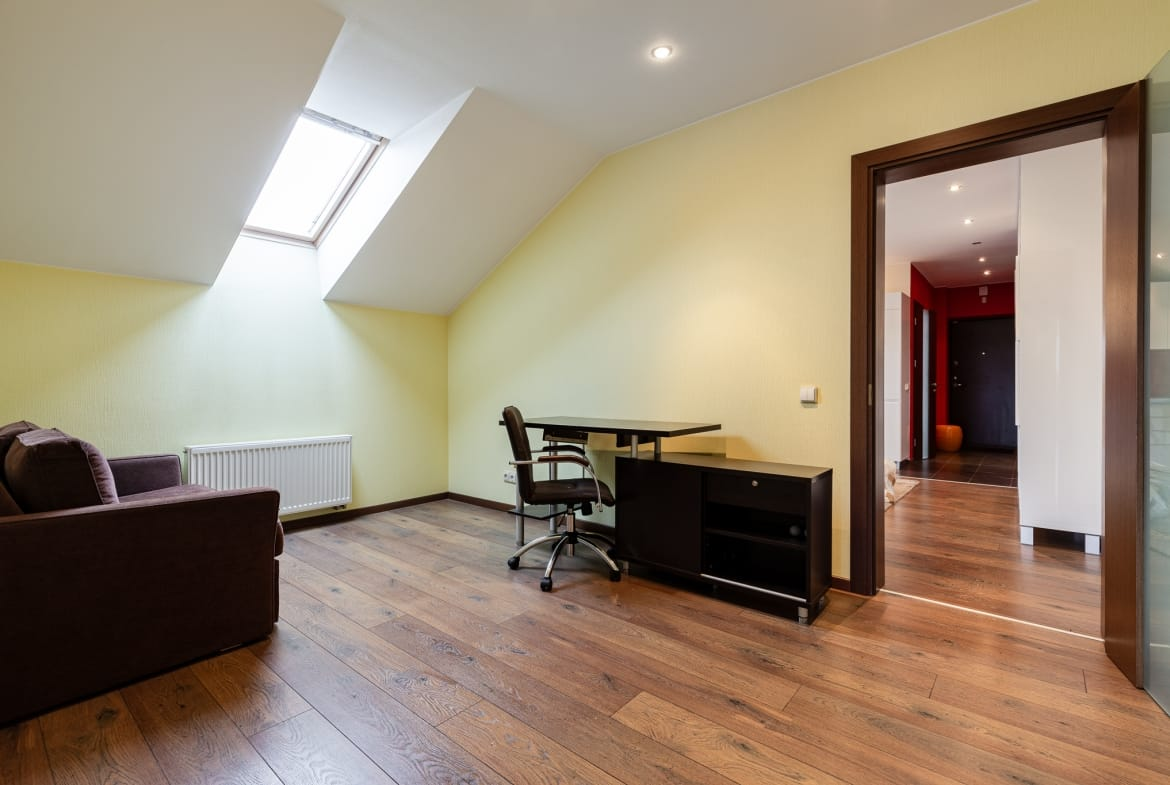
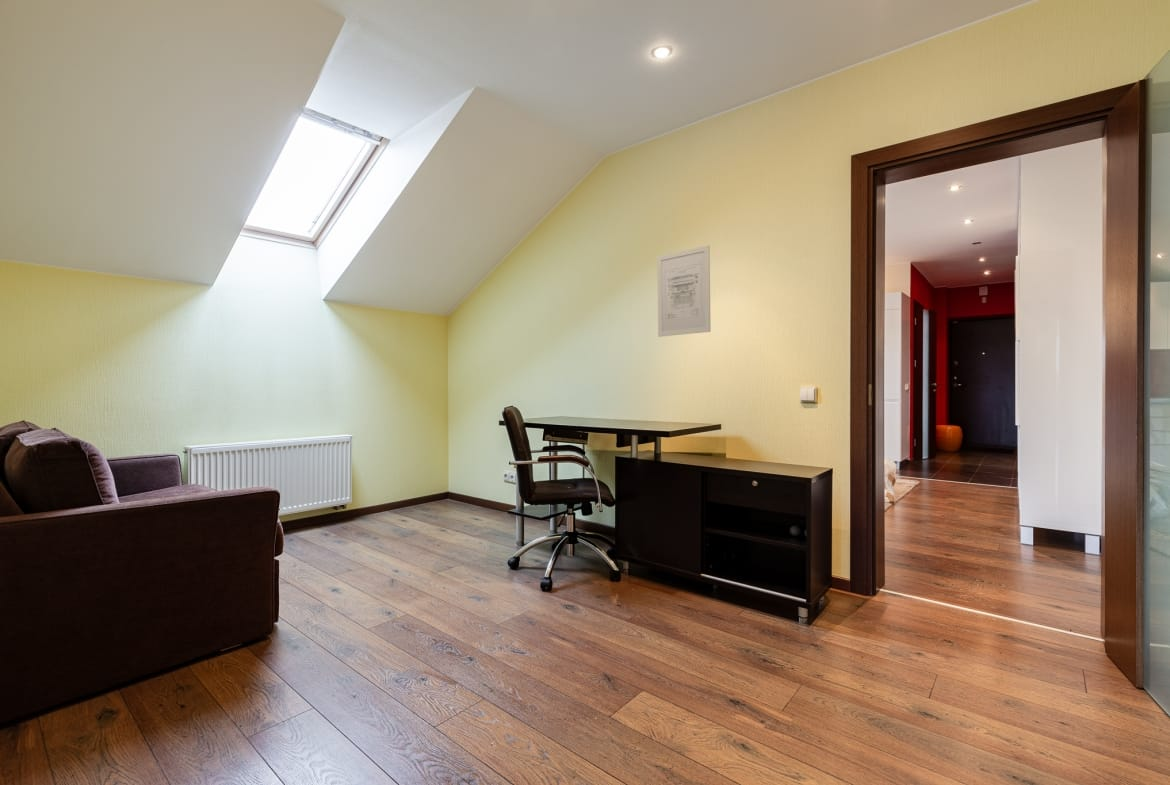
+ wall art (682, 292)
